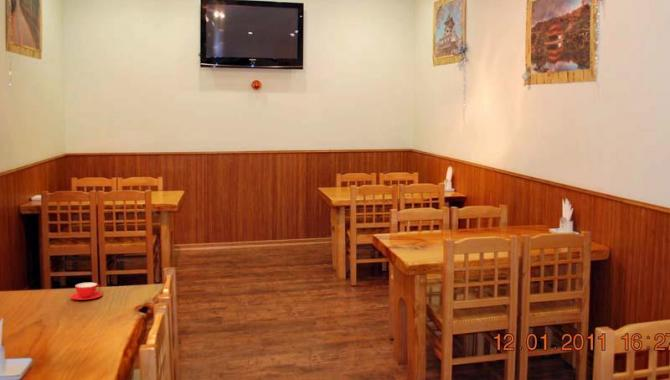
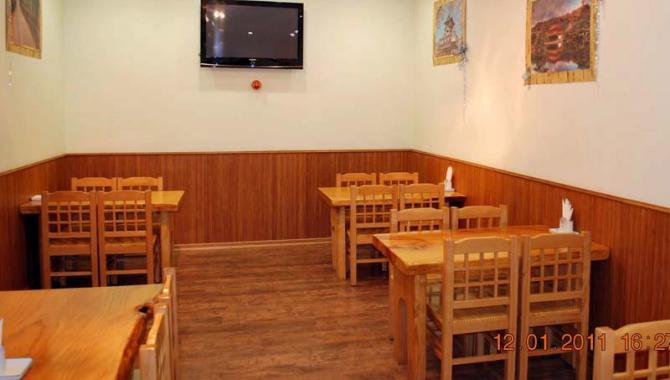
- teacup (86, 291)
